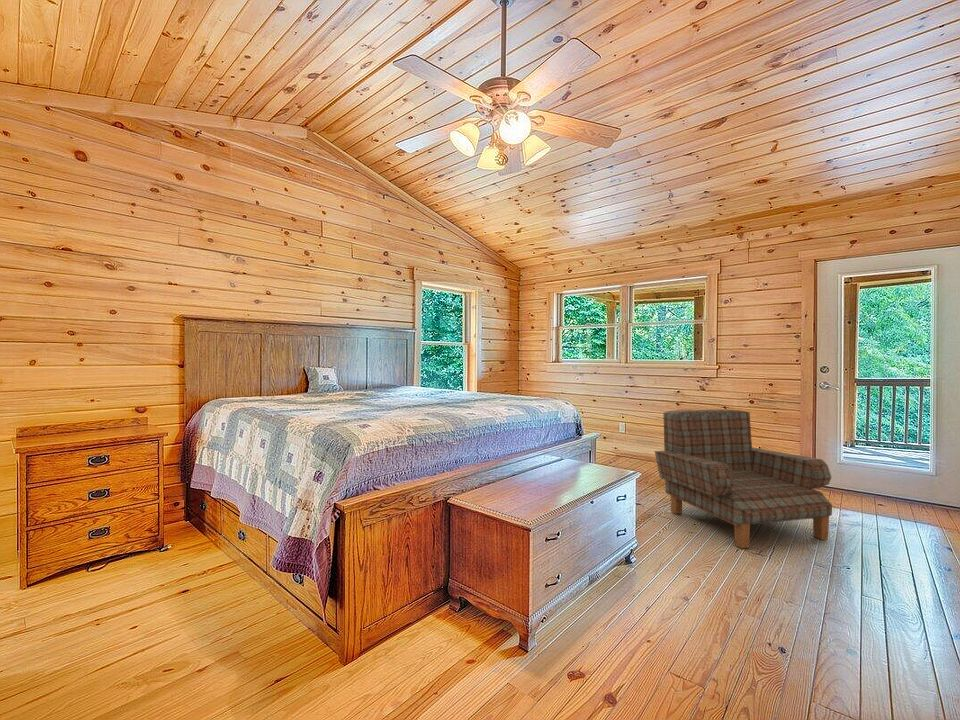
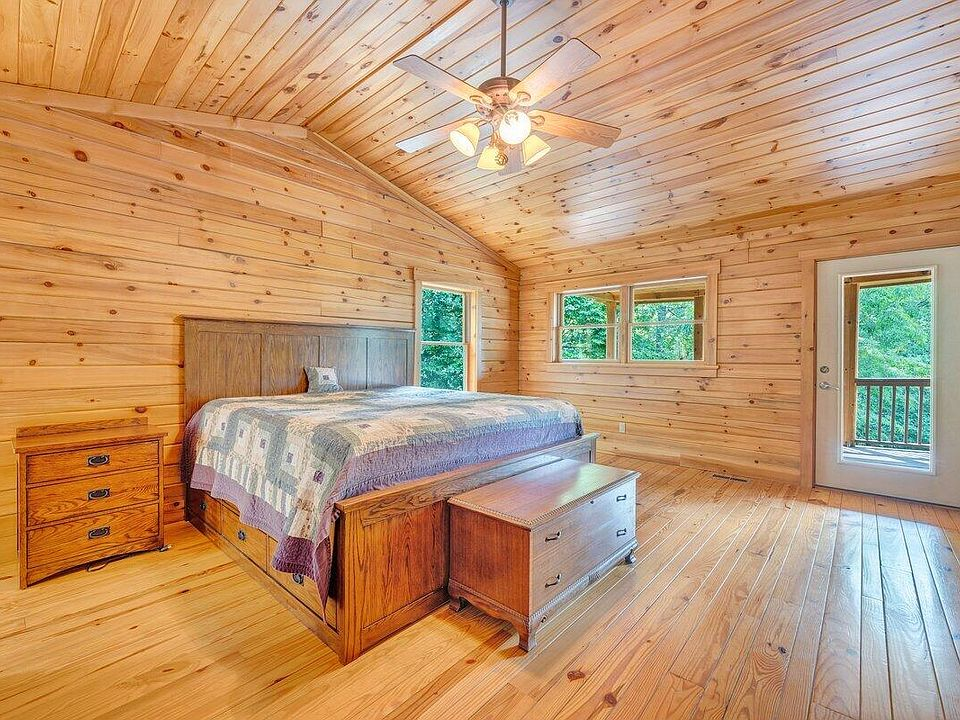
- armchair (739, 468)
